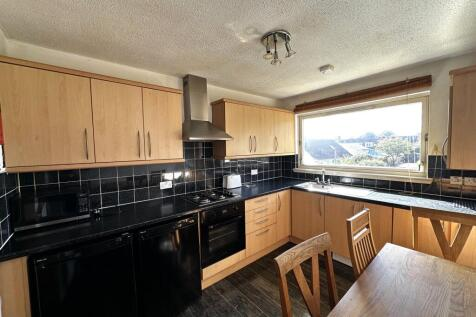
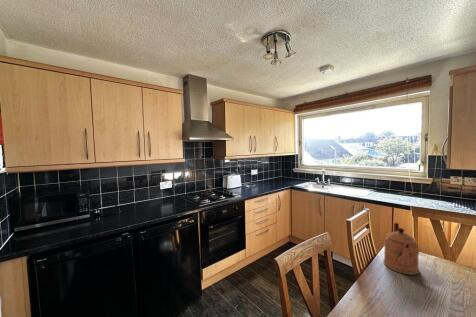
+ coffeepot (400, 246)
